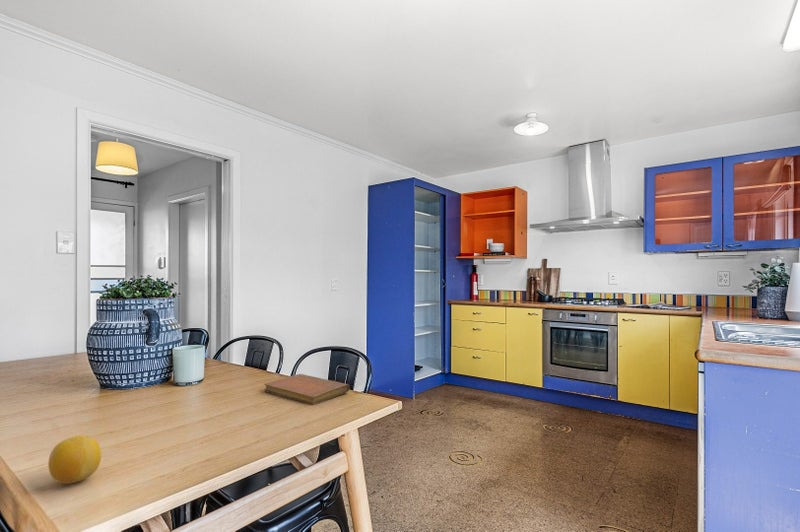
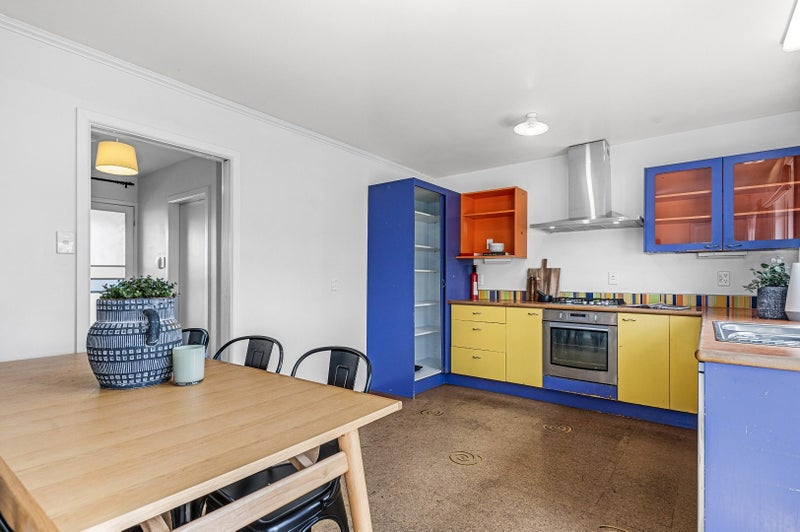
- fruit (75, 458)
- notebook (306, 387)
